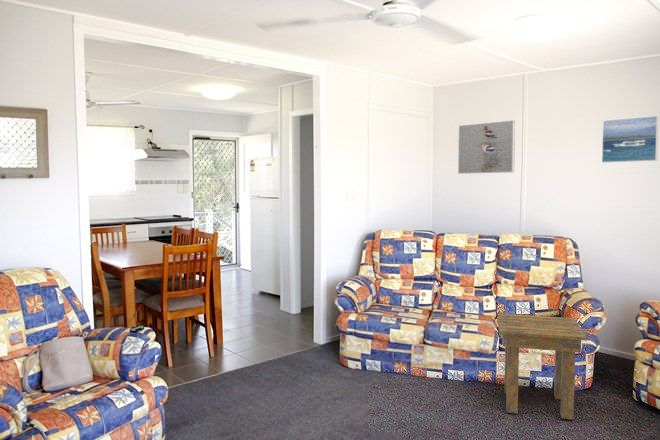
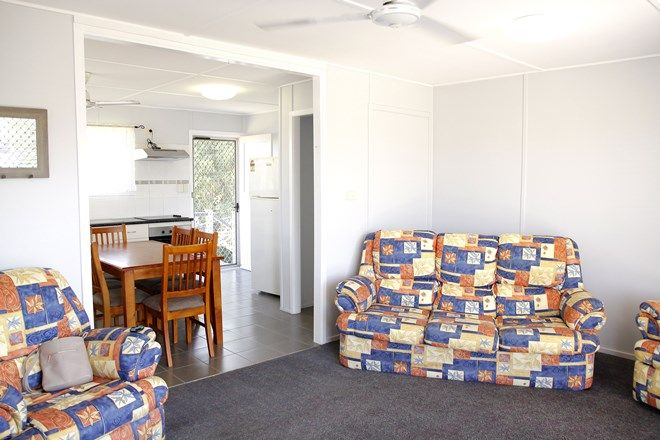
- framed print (485, 148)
- side table (540, 349)
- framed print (629, 140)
